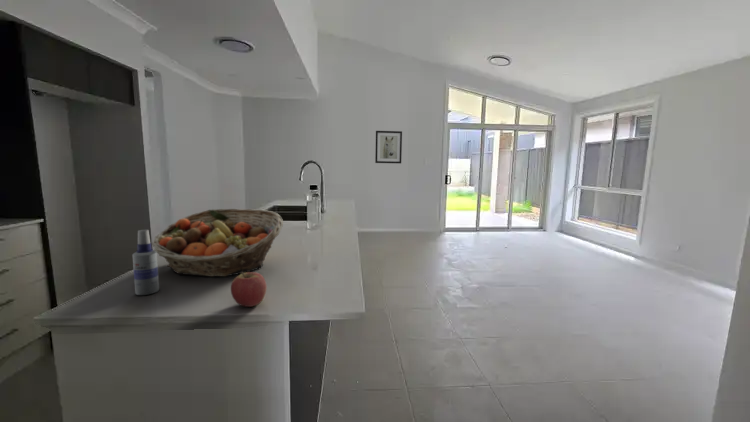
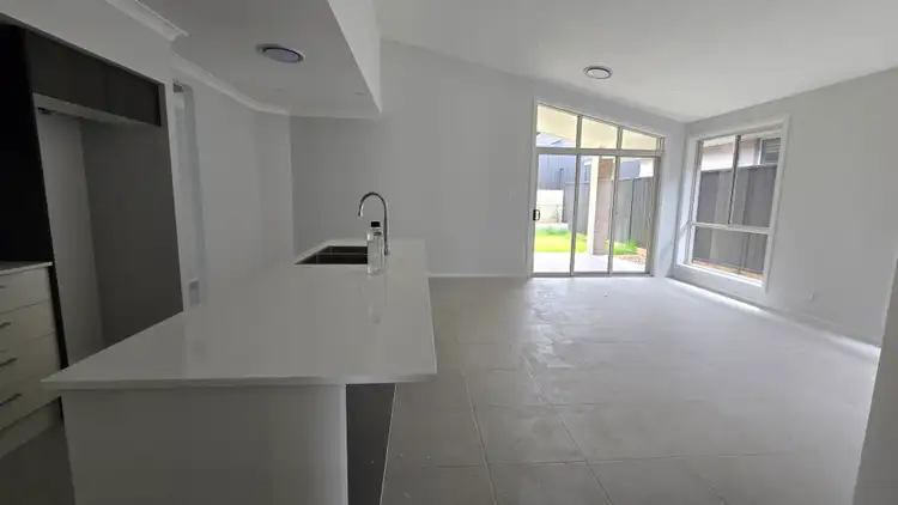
- apple (248, 287)
- spray bottle (145, 261)
- wall art (388, 147)
- fruit basket (221, 239)
